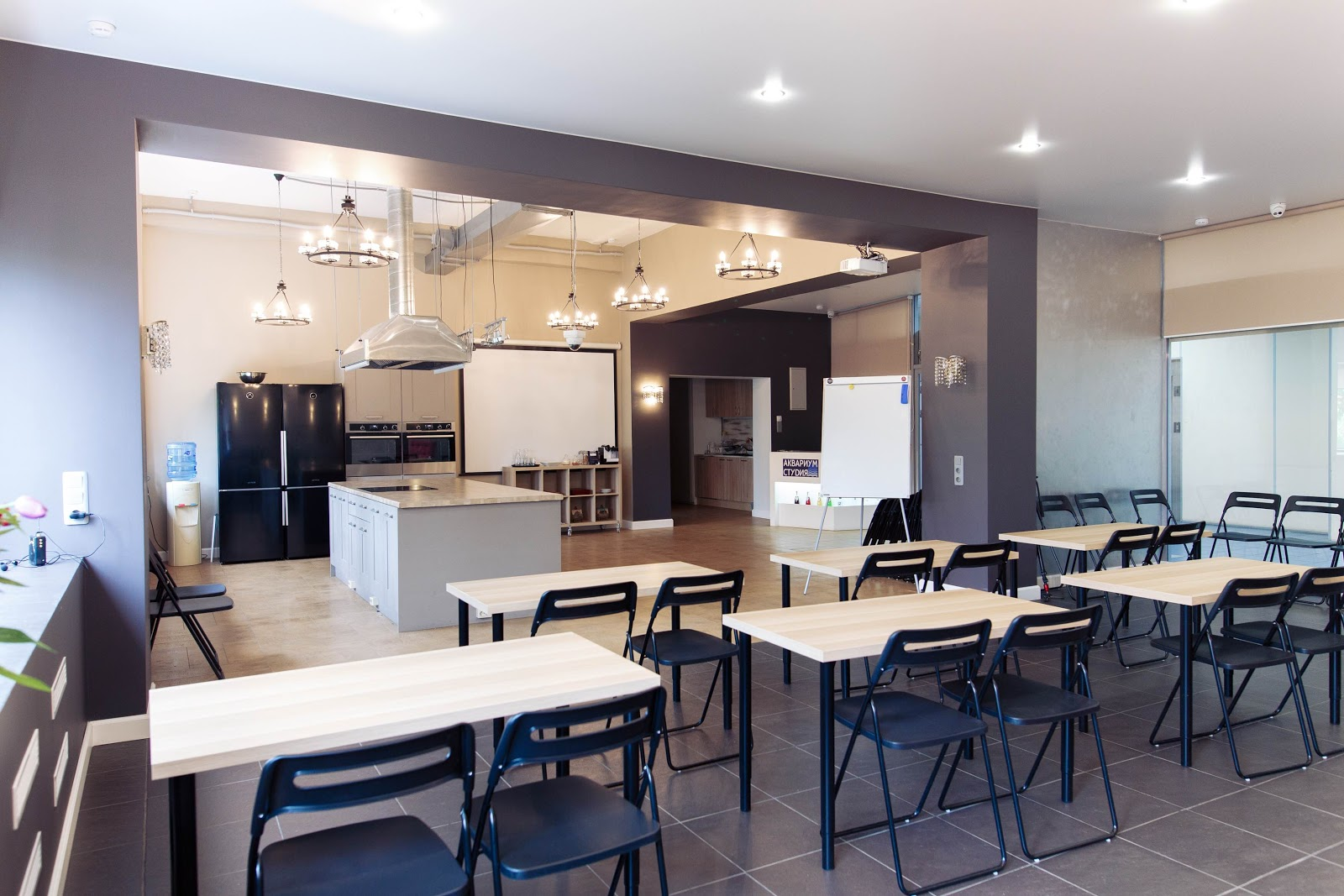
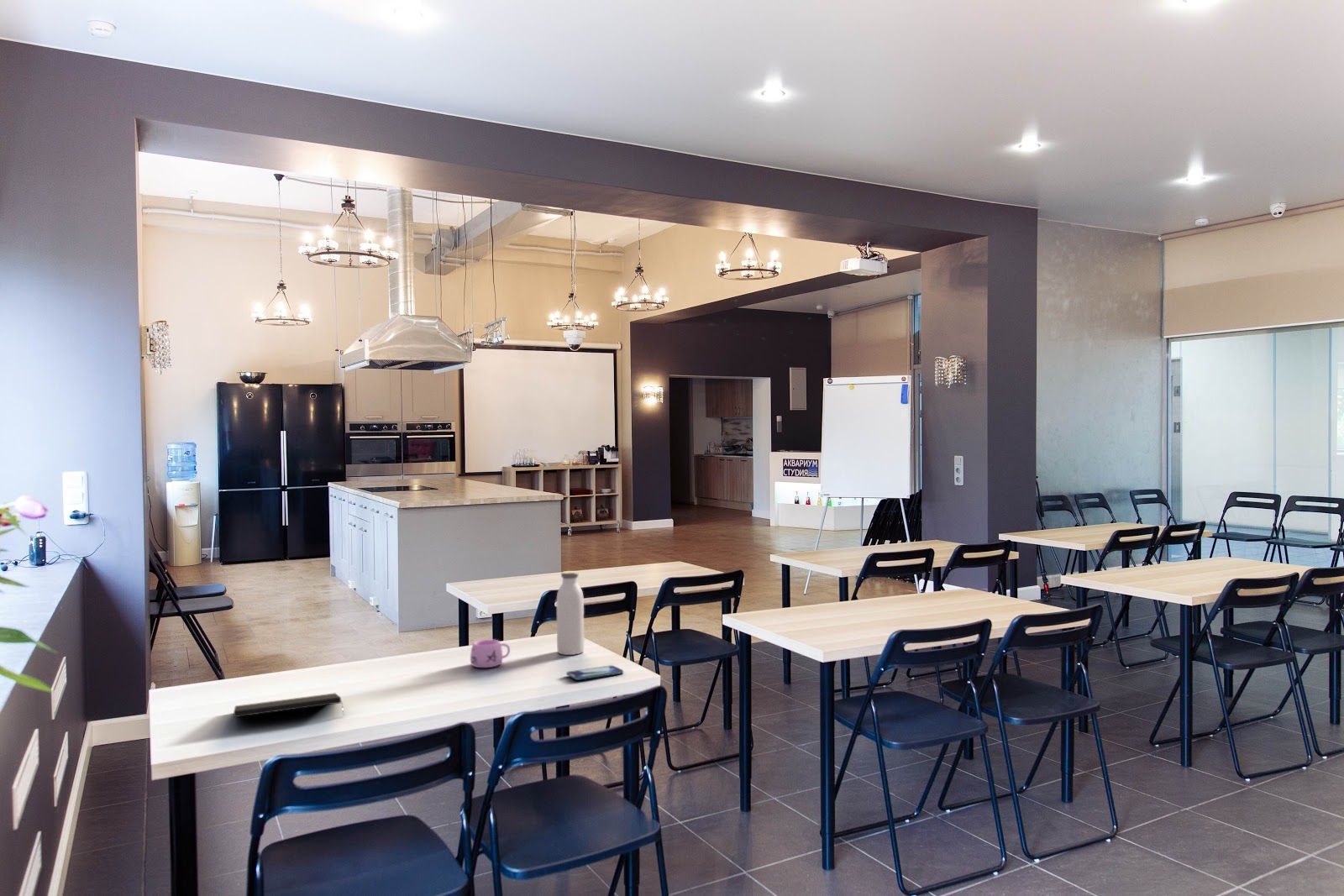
+ notepad (287, 705)
+ smartphone (595, 672)
+ mug (491, 652)
+ water bottle (570, 611)
